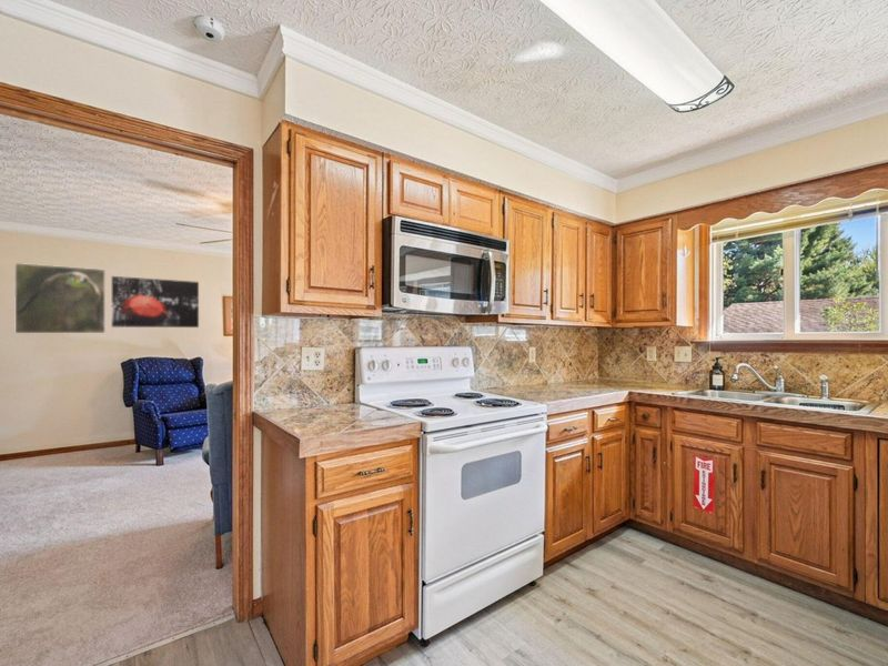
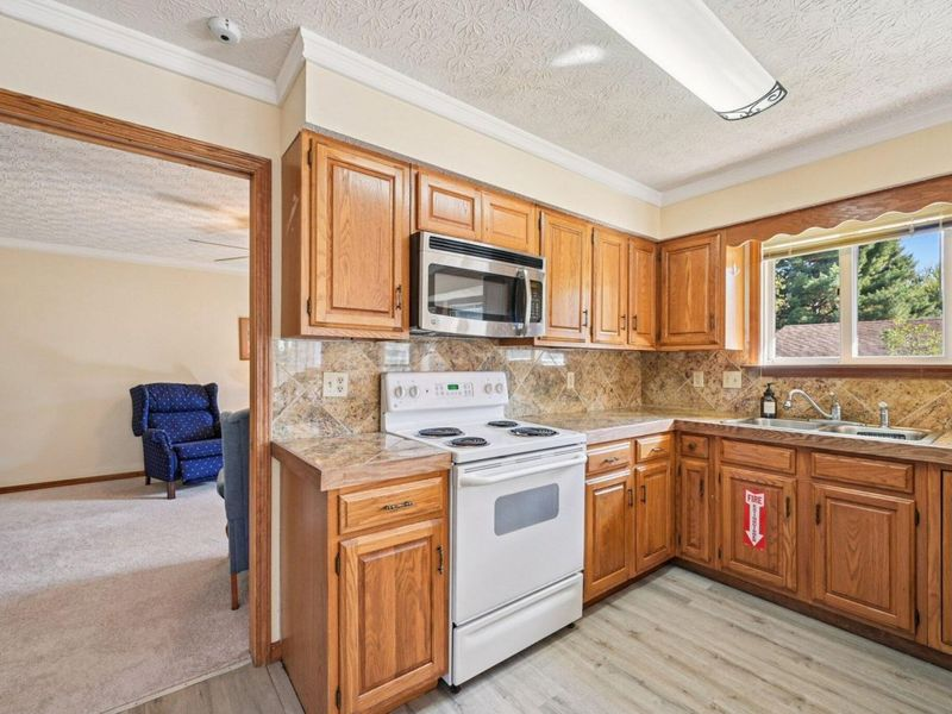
- wall art (157, 303)
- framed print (62, 300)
